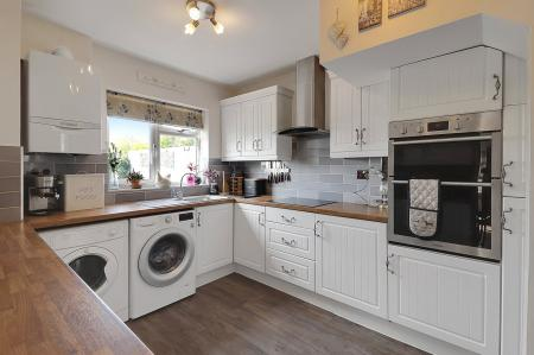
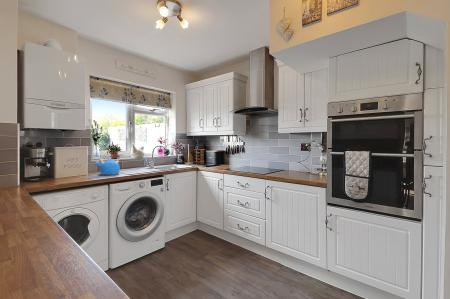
+ kettle (107, 162)
